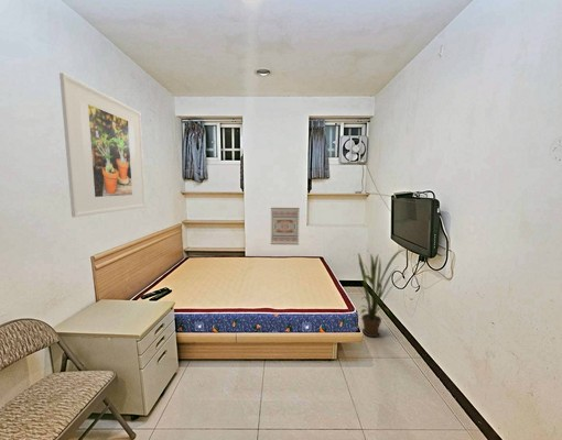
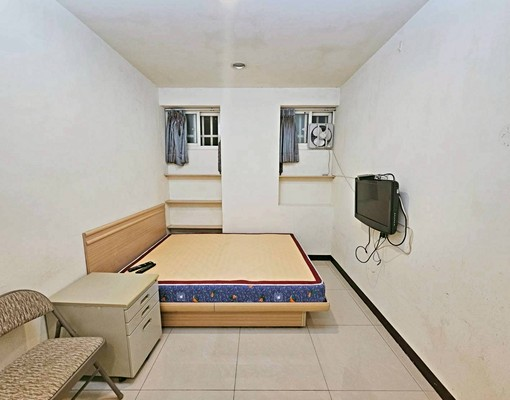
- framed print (111, 155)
- house plant (377, 290)
- wall art (284, 226)
